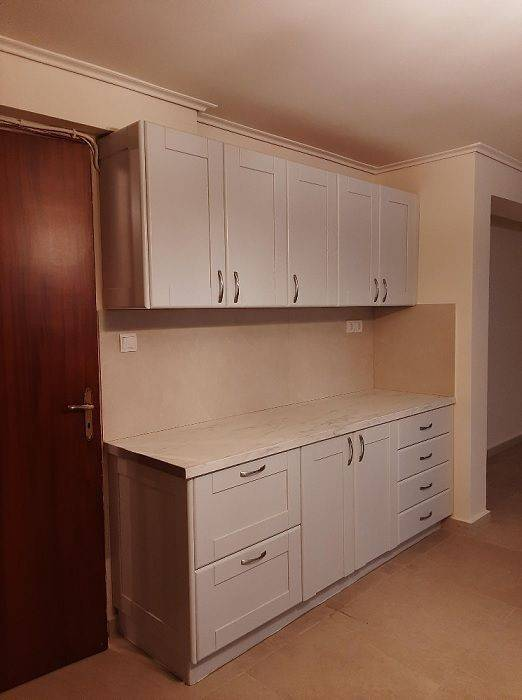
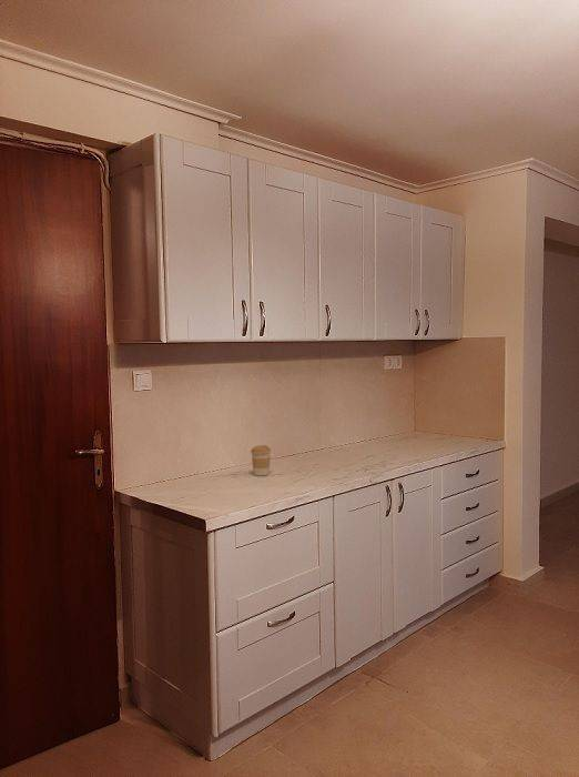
+ coffee cup (261, 460)
